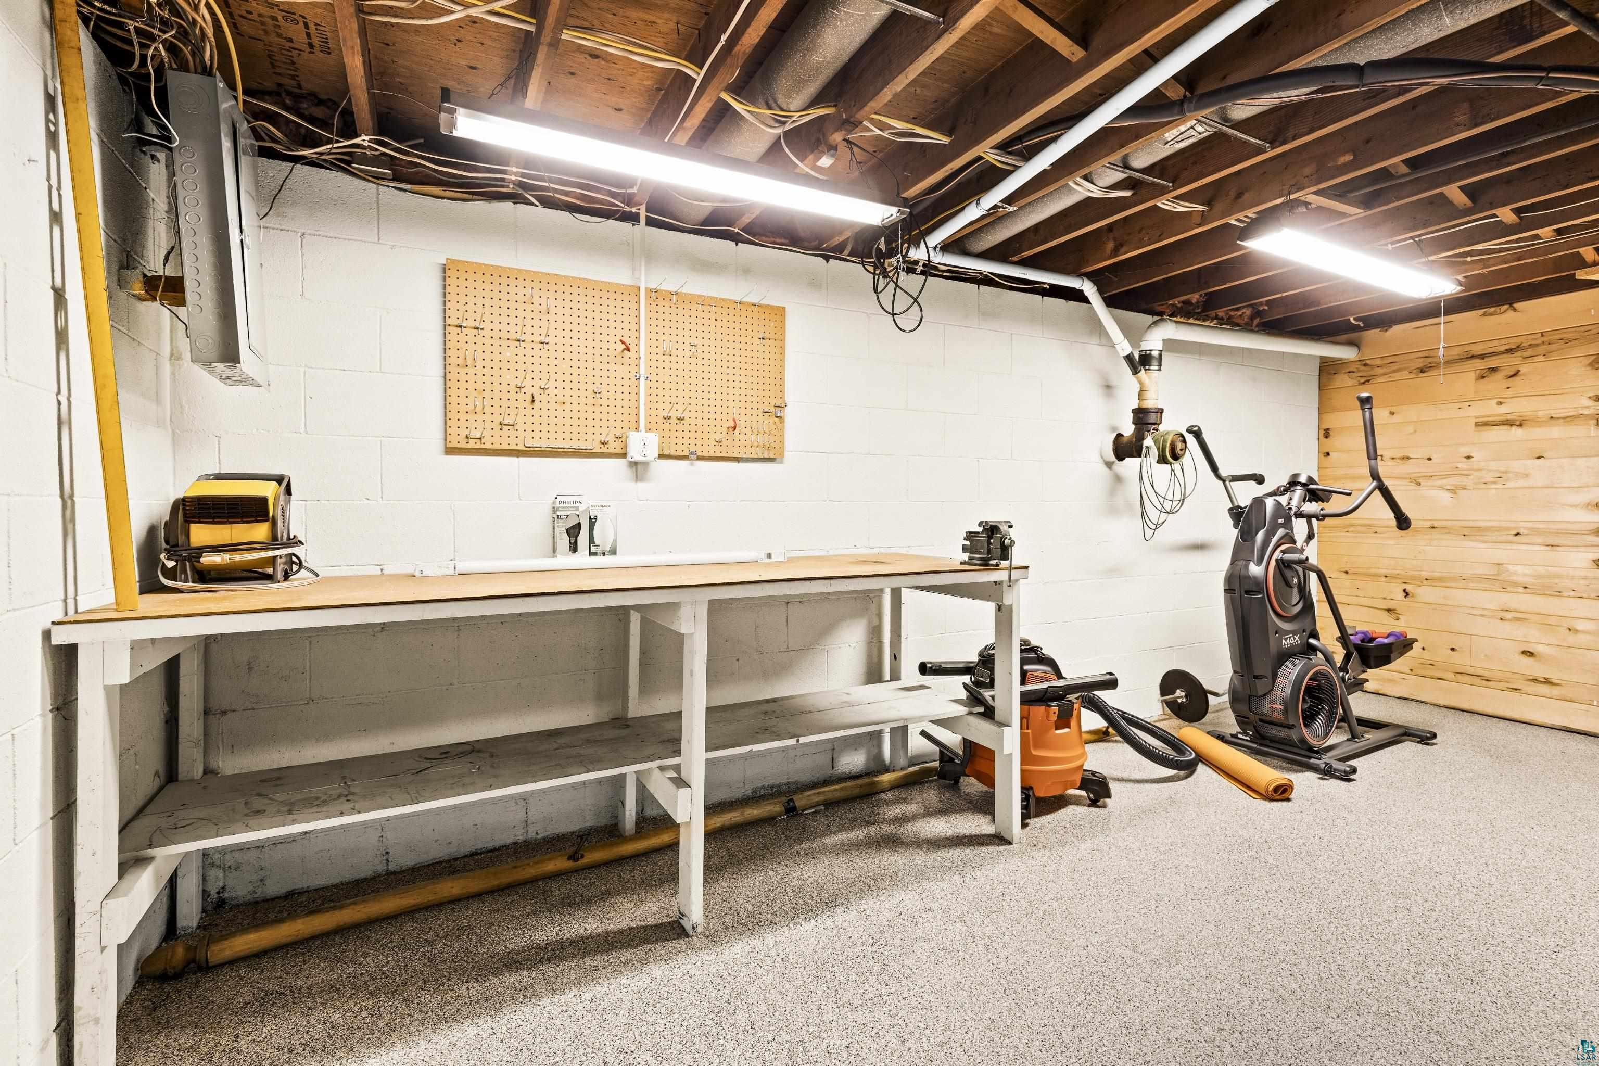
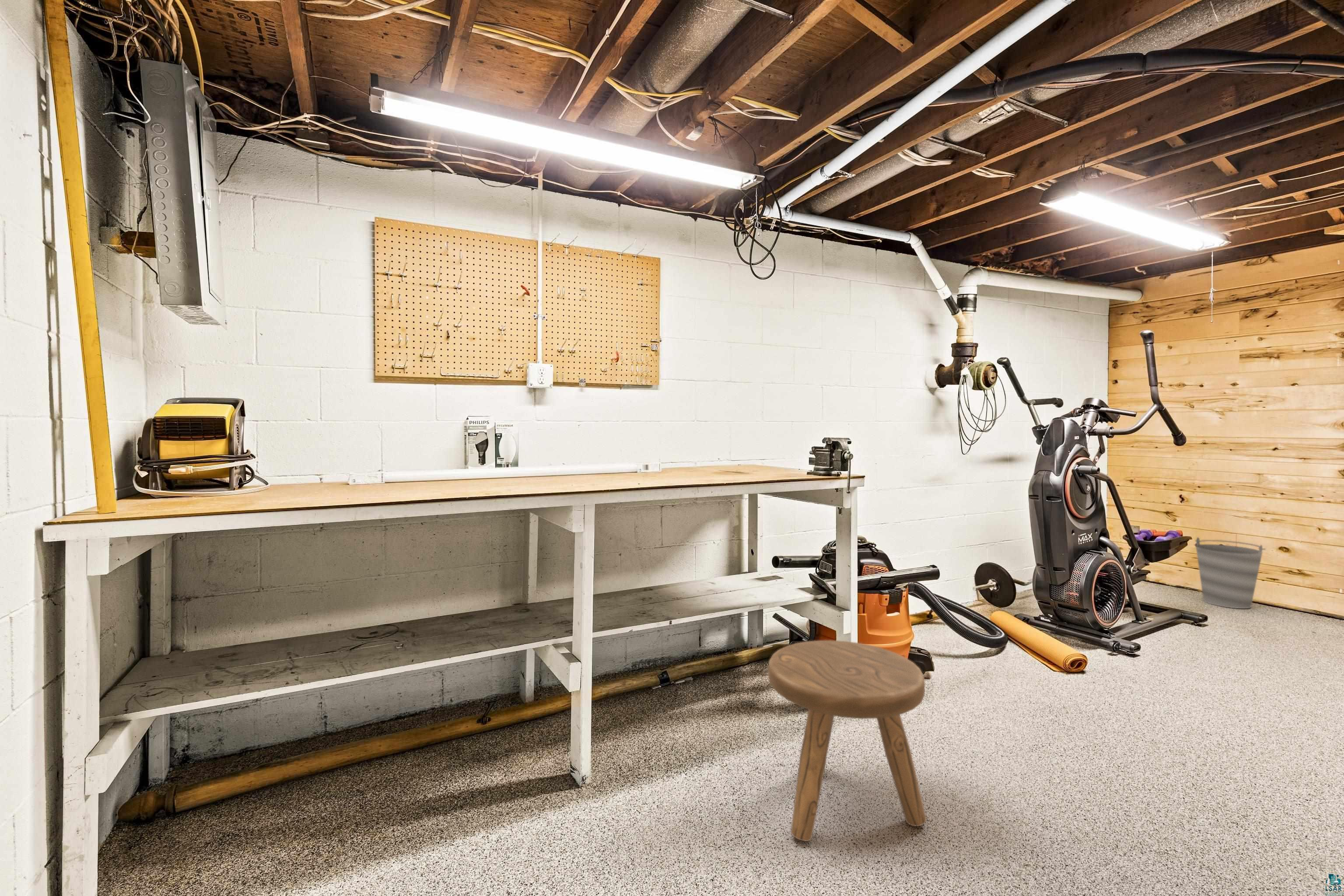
+ bucket (1228, 572)
+ stool (830, 736)
